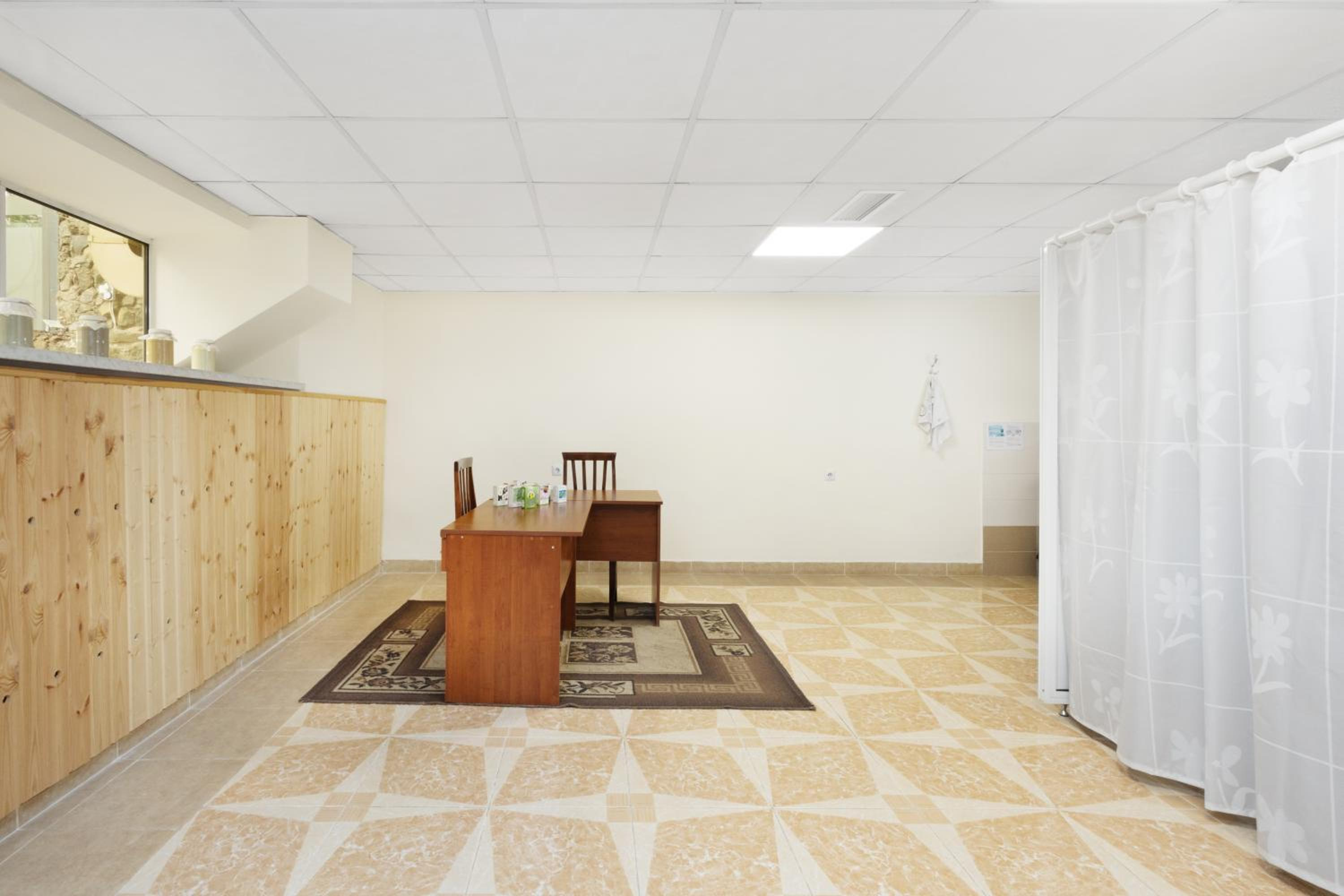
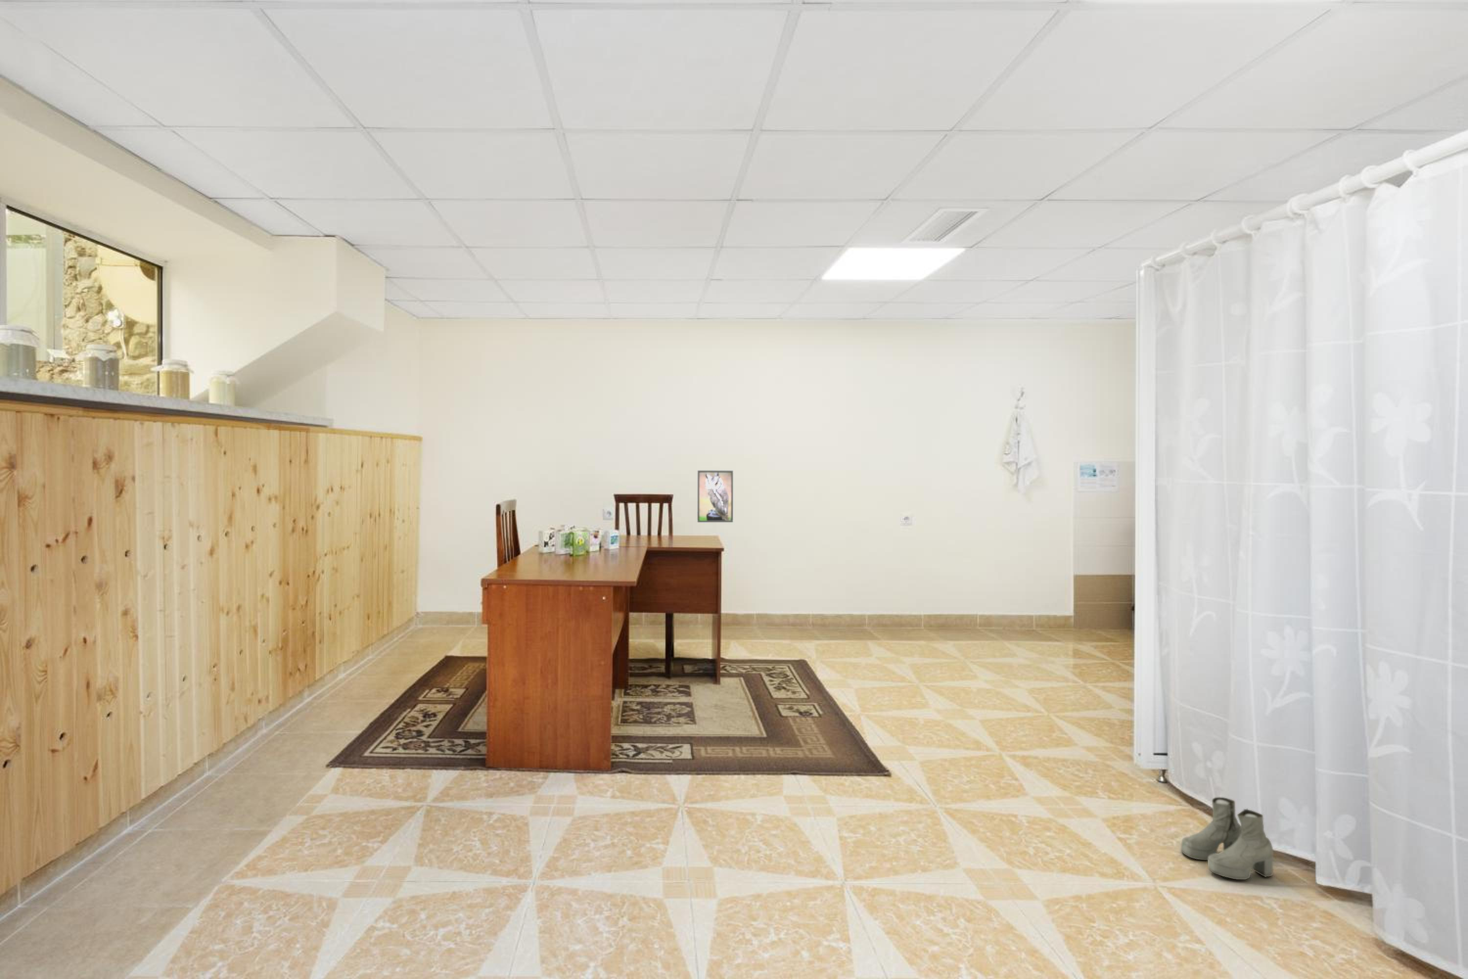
+ boots (1227, 835)
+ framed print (715, 496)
